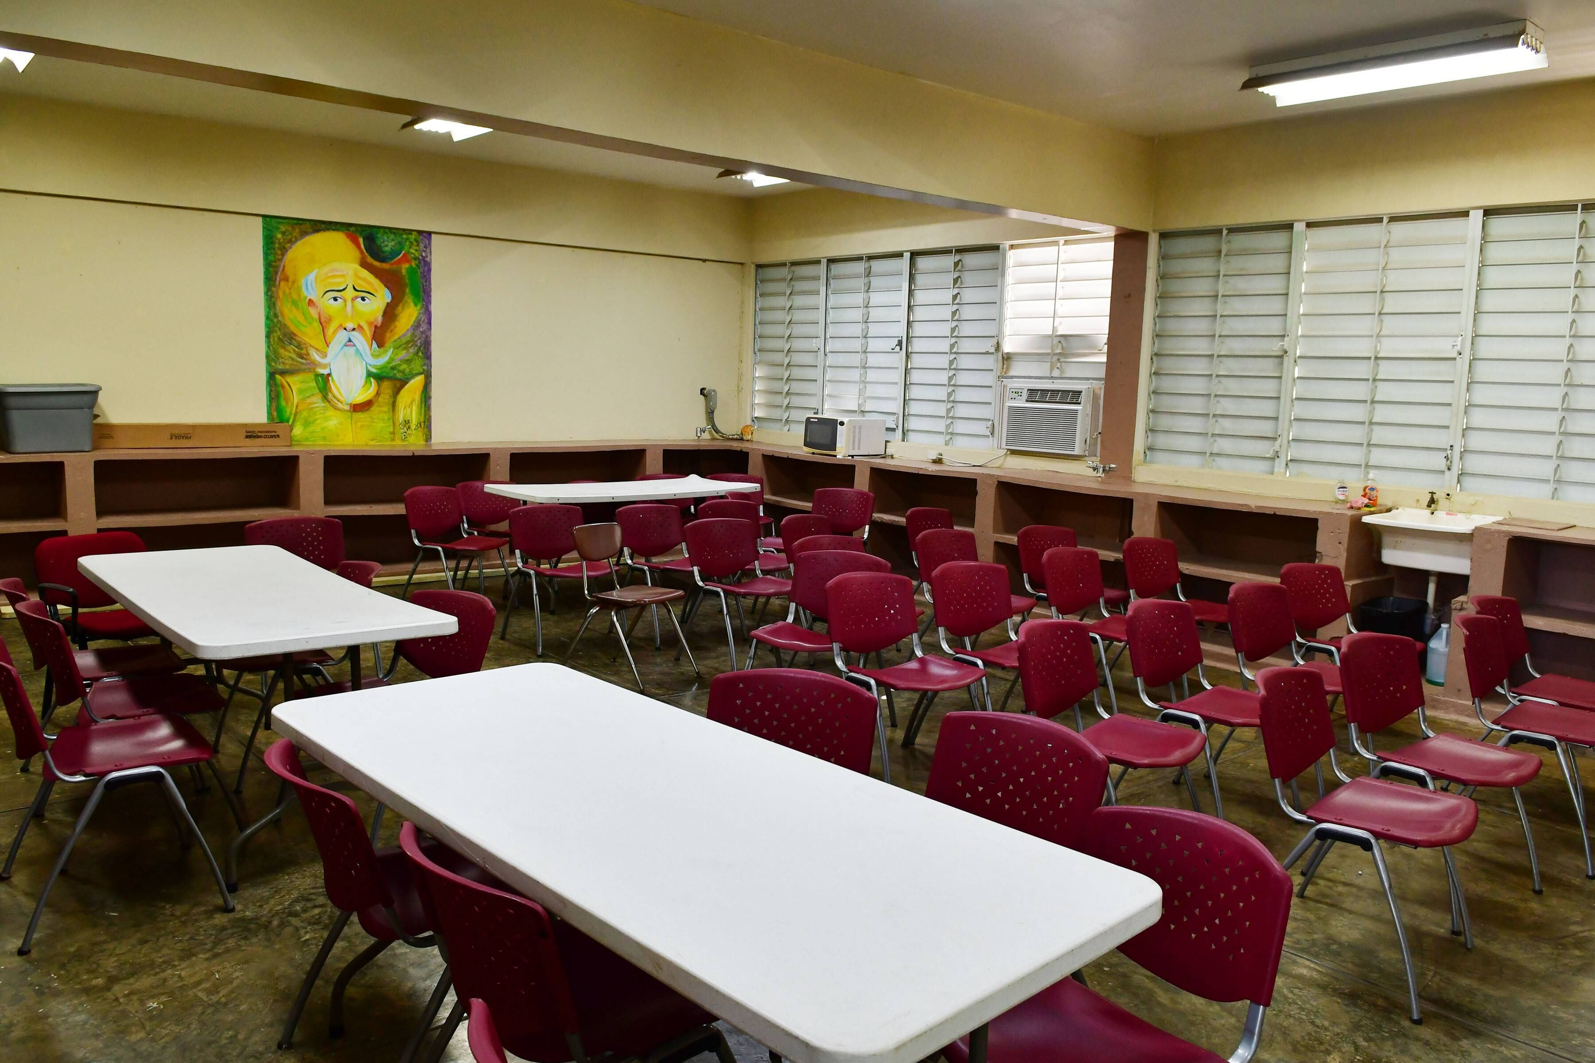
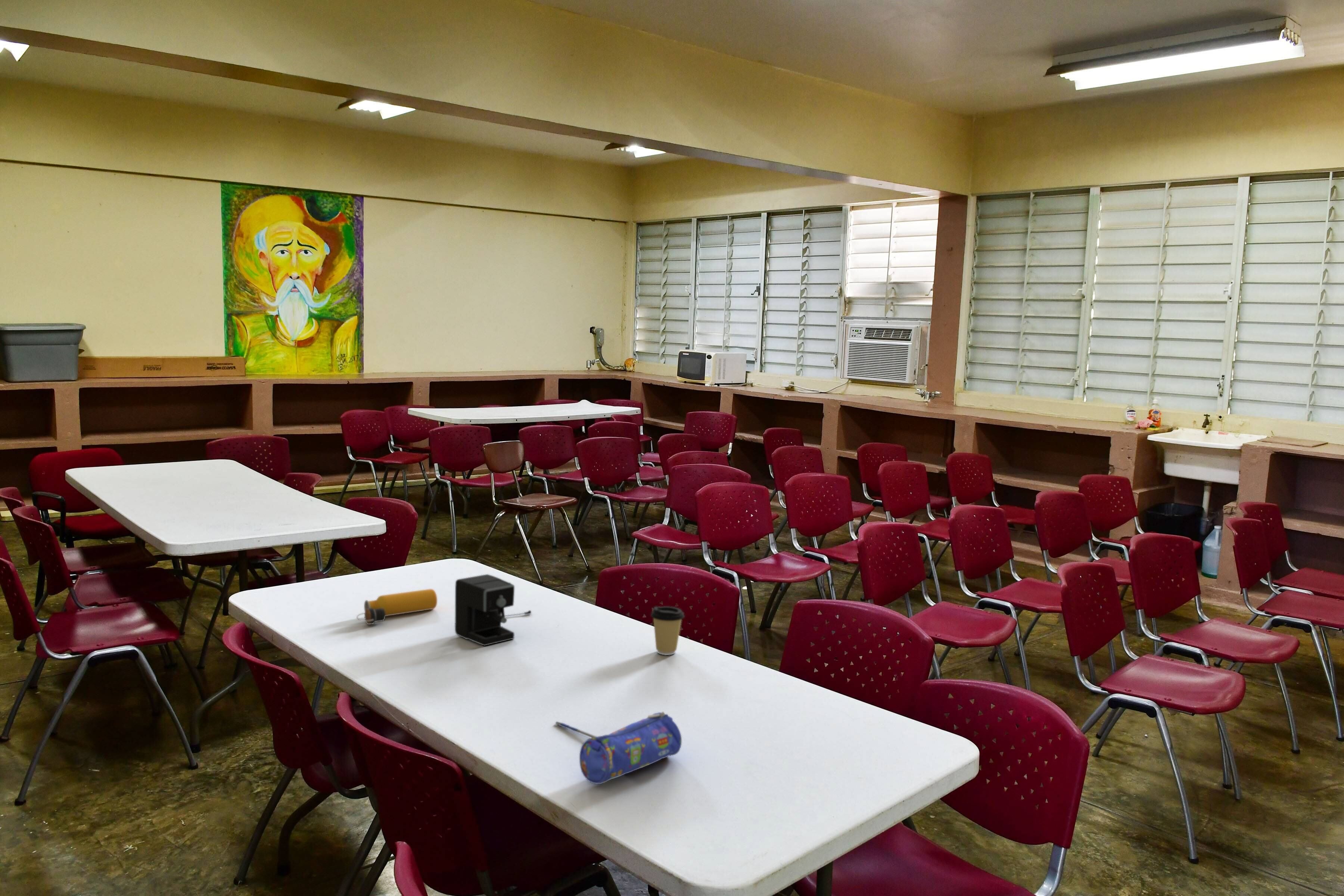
+ coffee maker (508, 603)
+ water bottle (396, 606)
+ coffee cup (667, 630)
+ pen (578, 731)
+ pencil case (632, 745)
